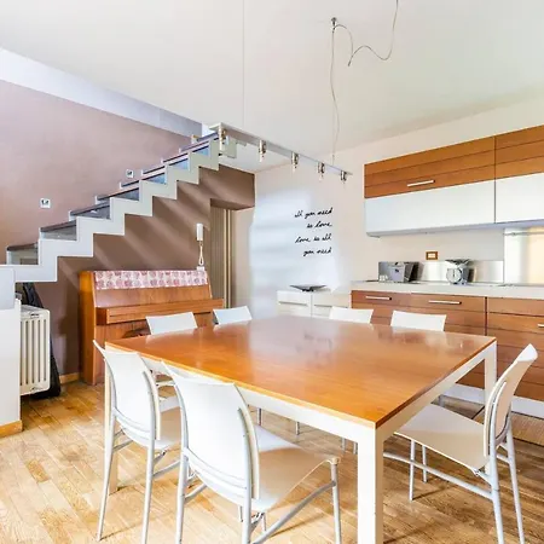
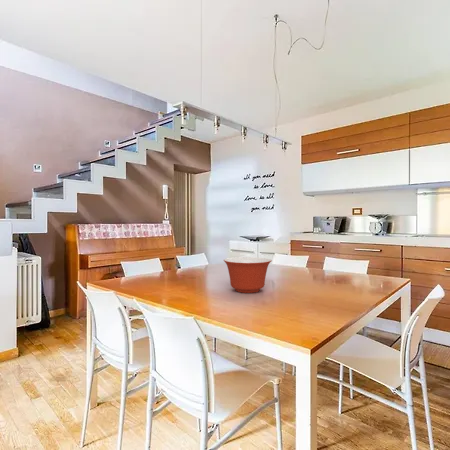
+ mixing bowl (247, 274)
